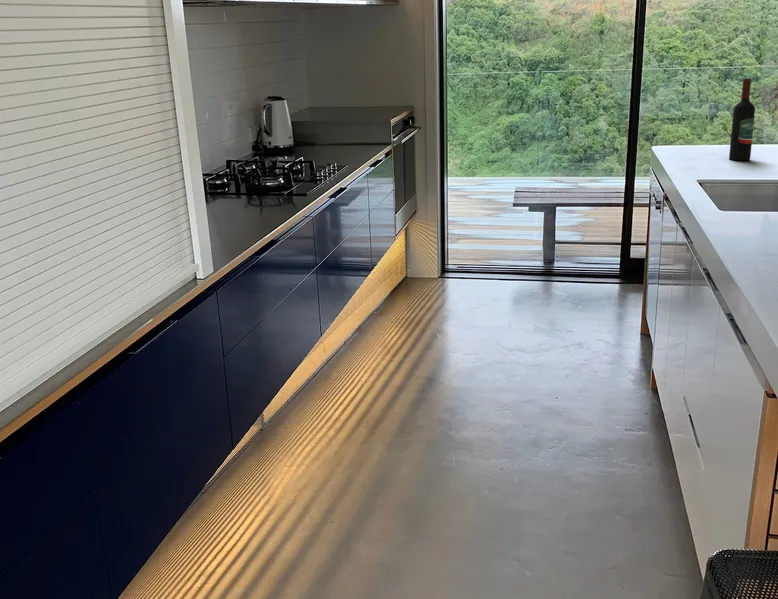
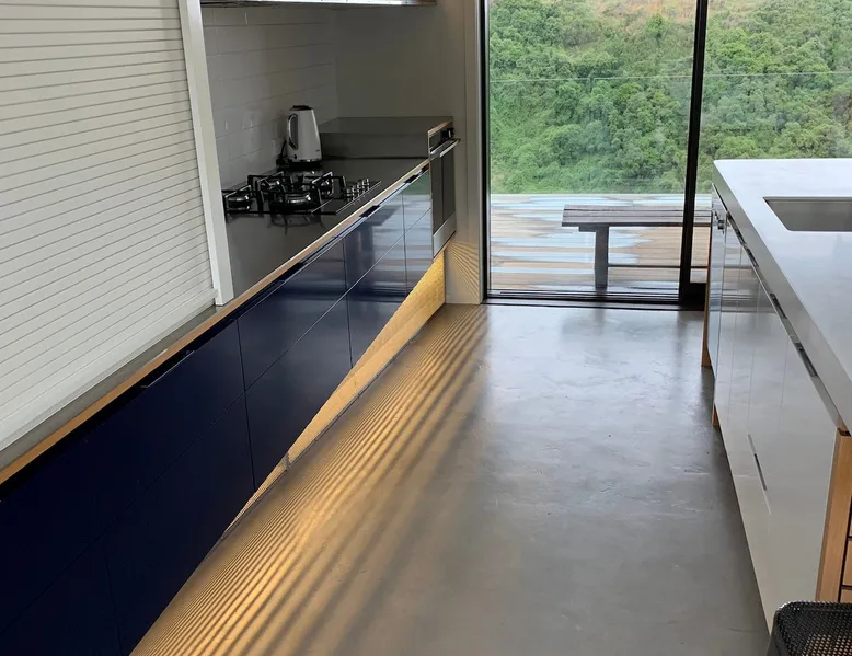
- wine bottle (743, 119)
